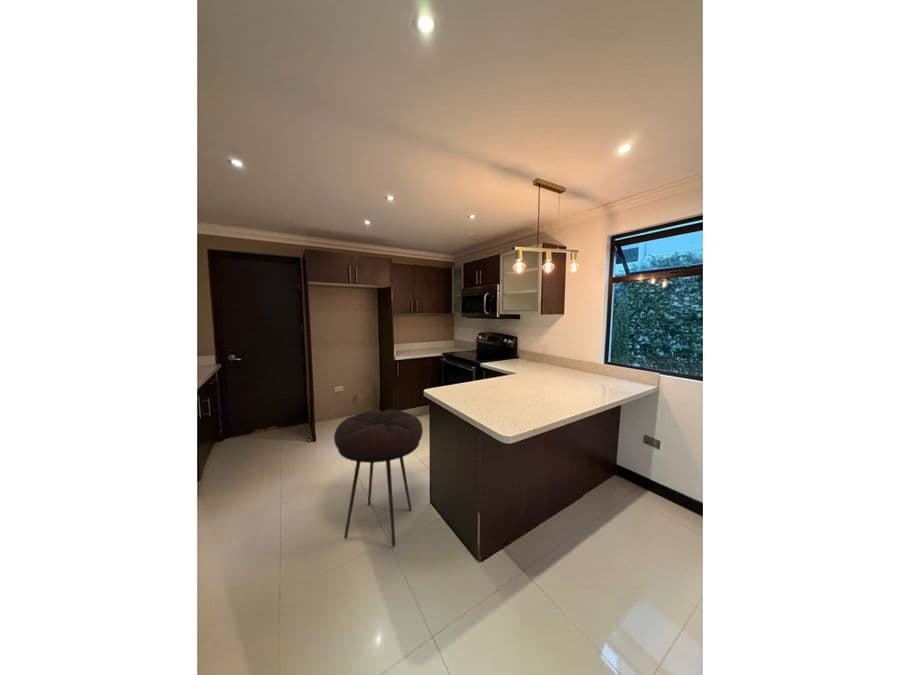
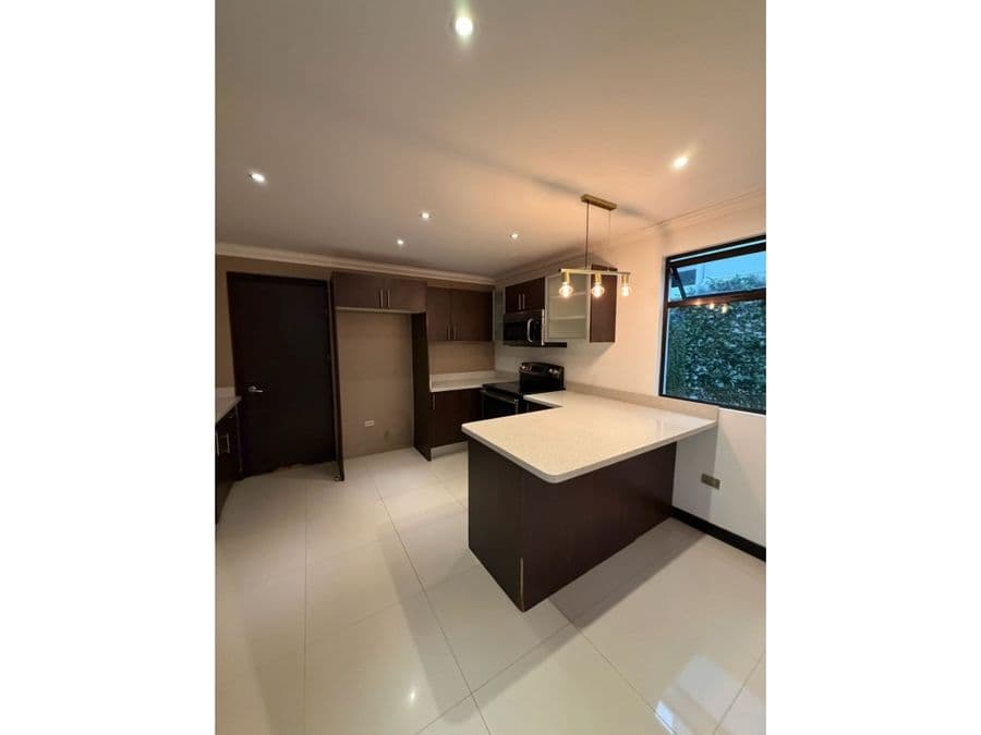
- stool (386, 468)
